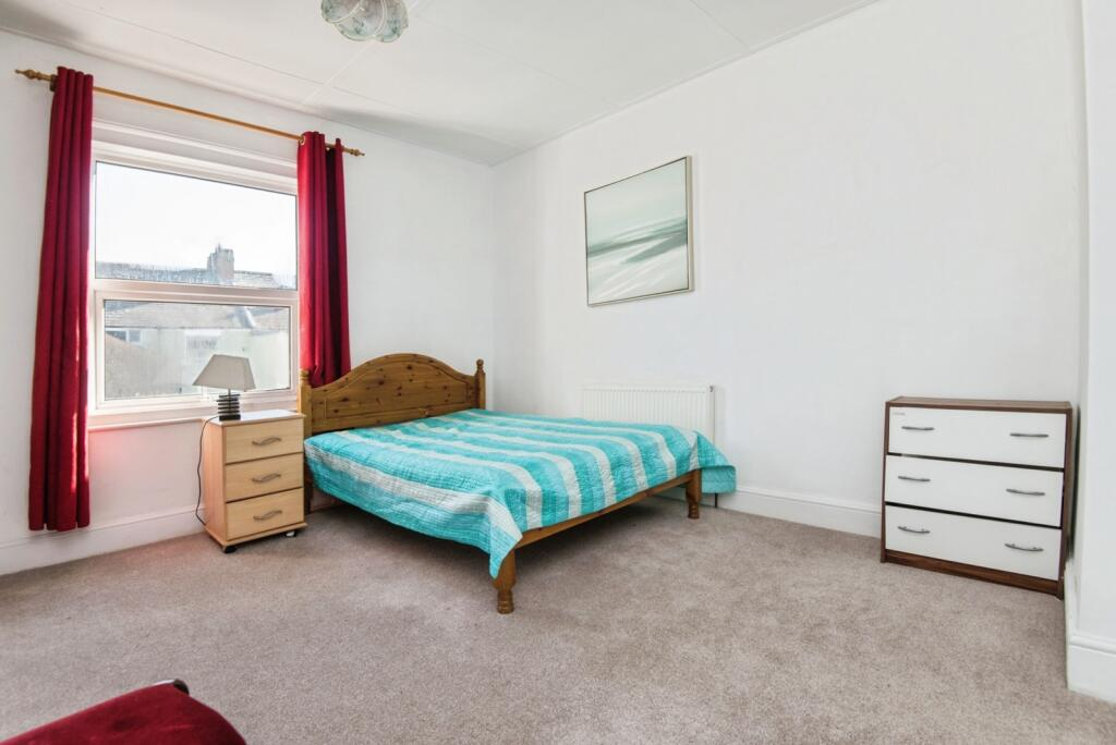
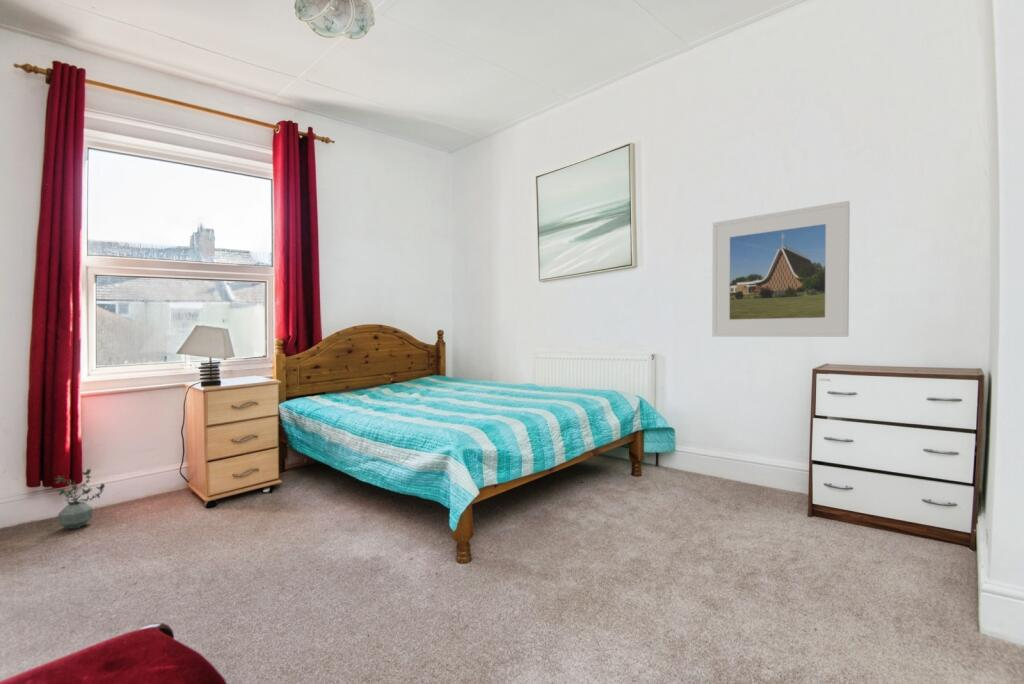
+ potted plant (79, 497)
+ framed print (774, 274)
